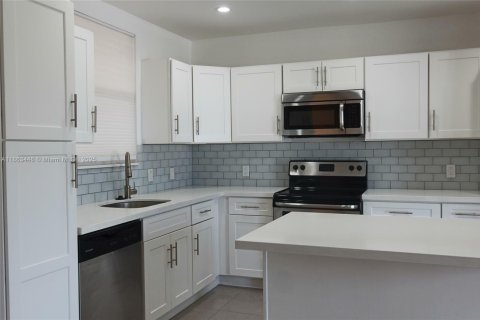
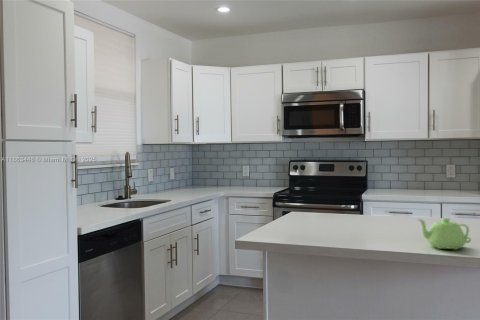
+ teapot (443, 232)
